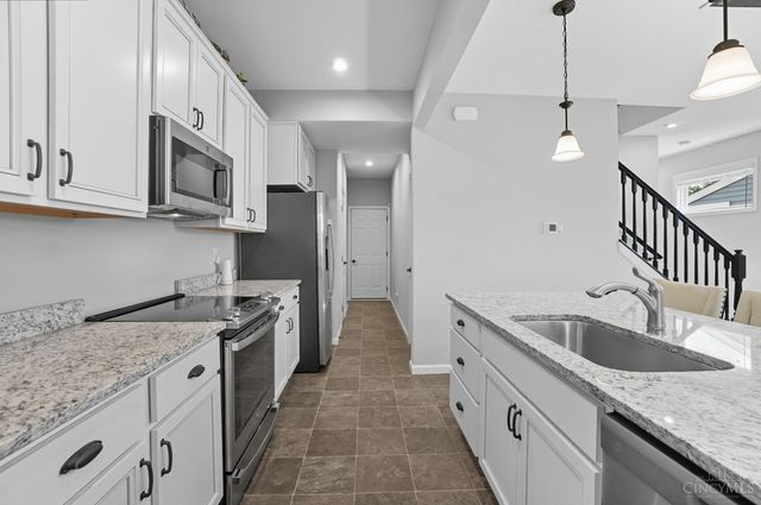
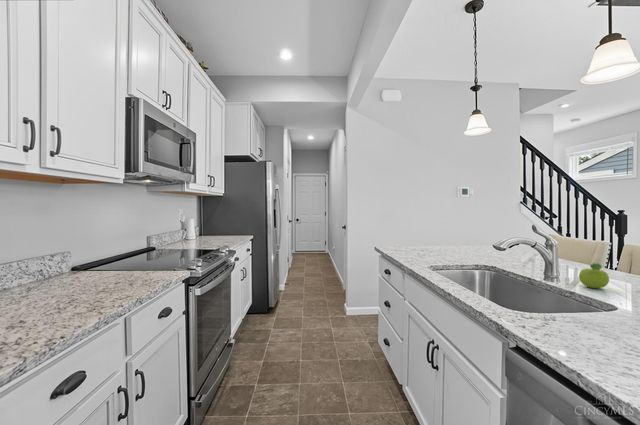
+ fruit (594, 275)
